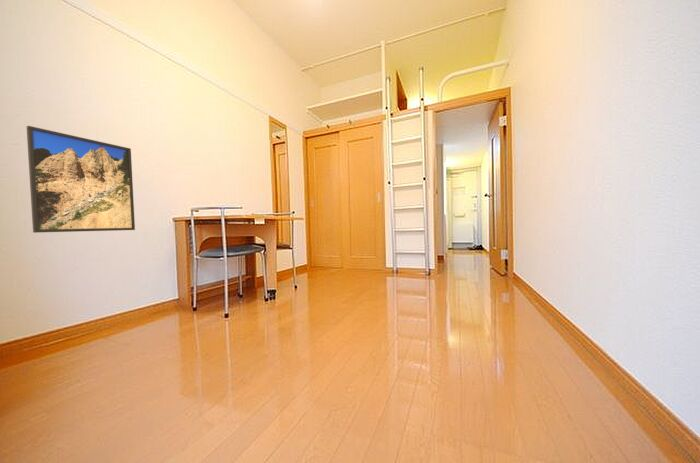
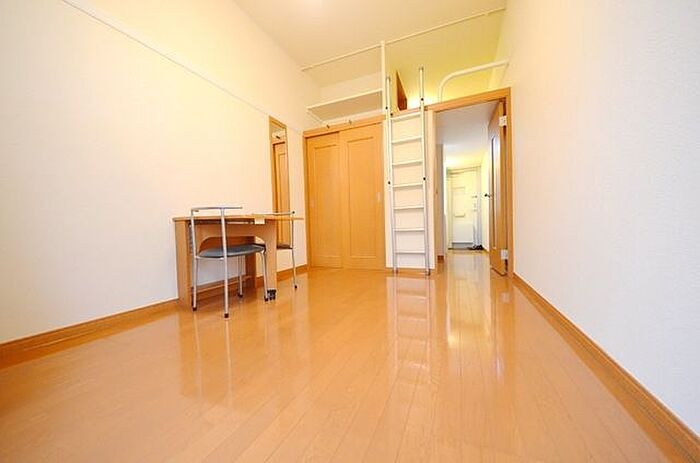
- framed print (88, 185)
